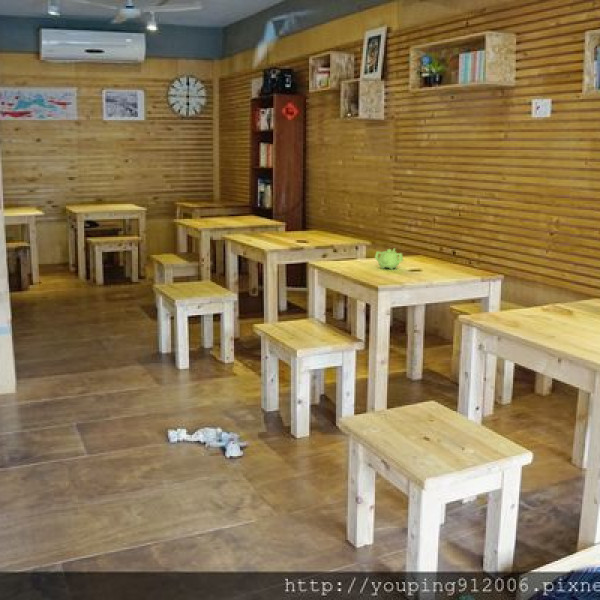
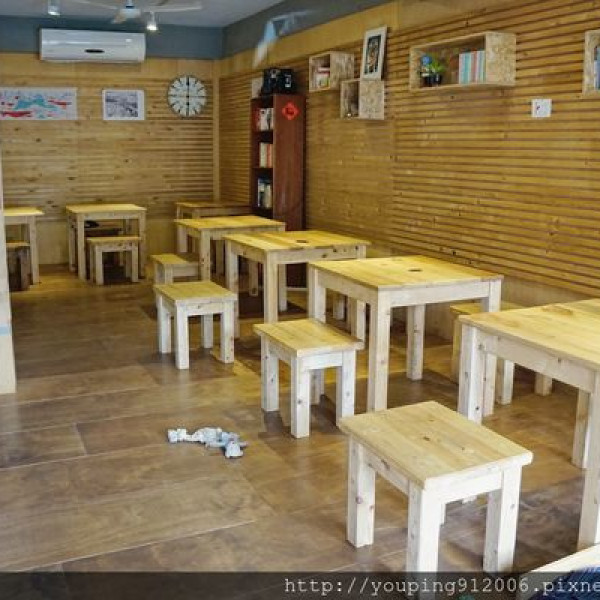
- teapot (388, 258)
